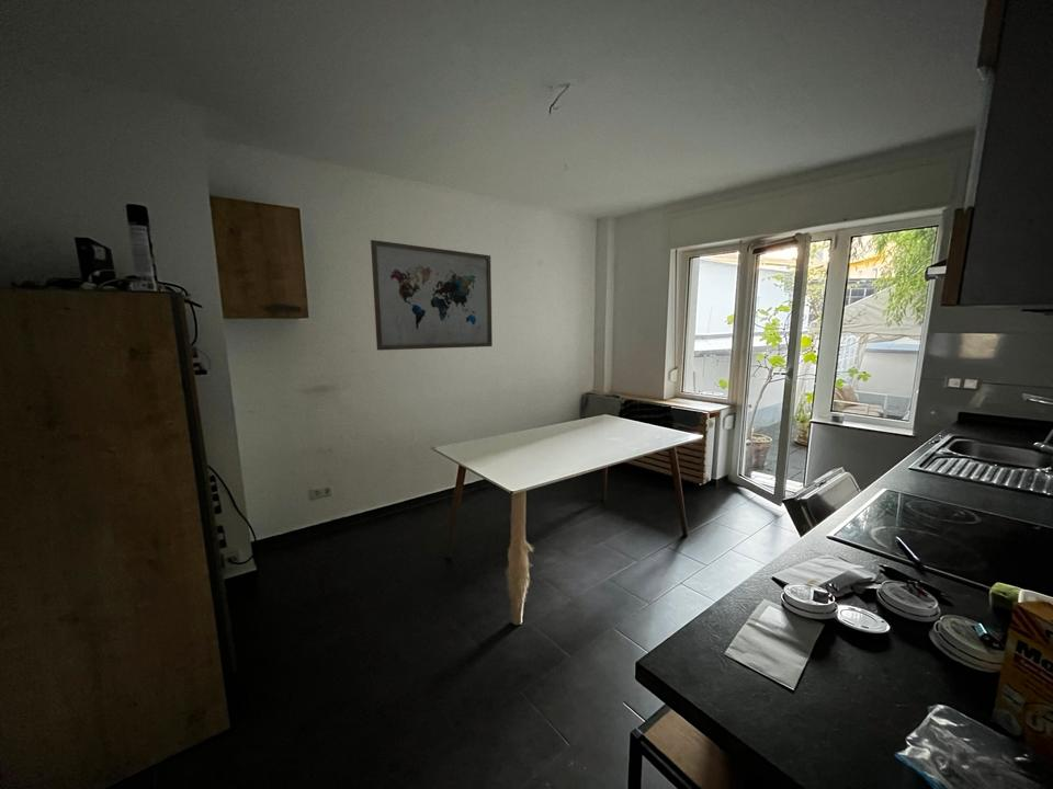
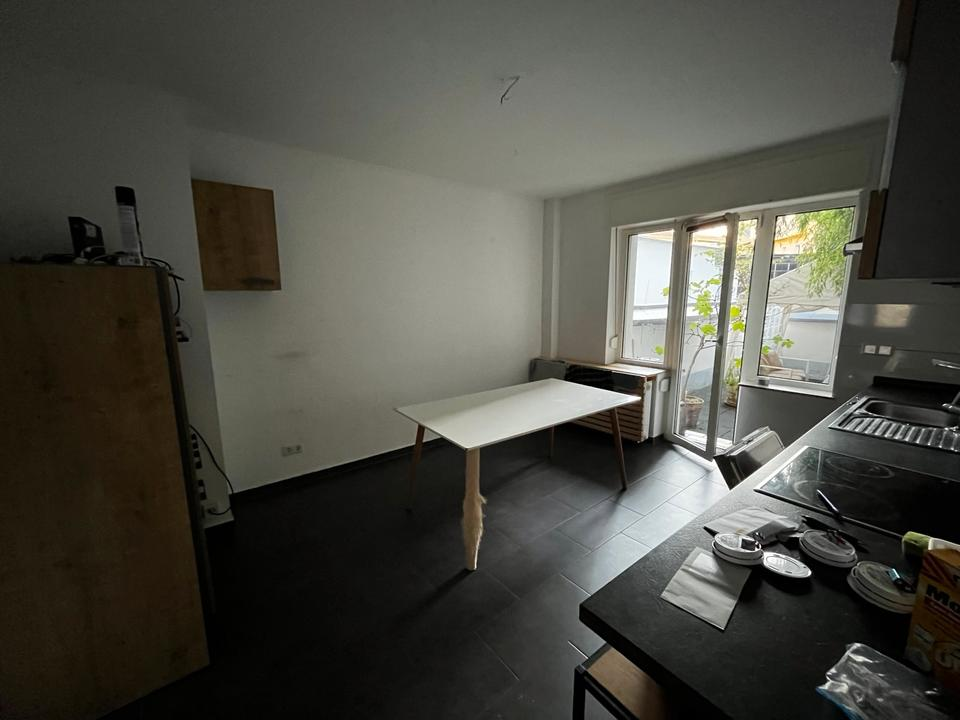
- wall art (438, 299)
